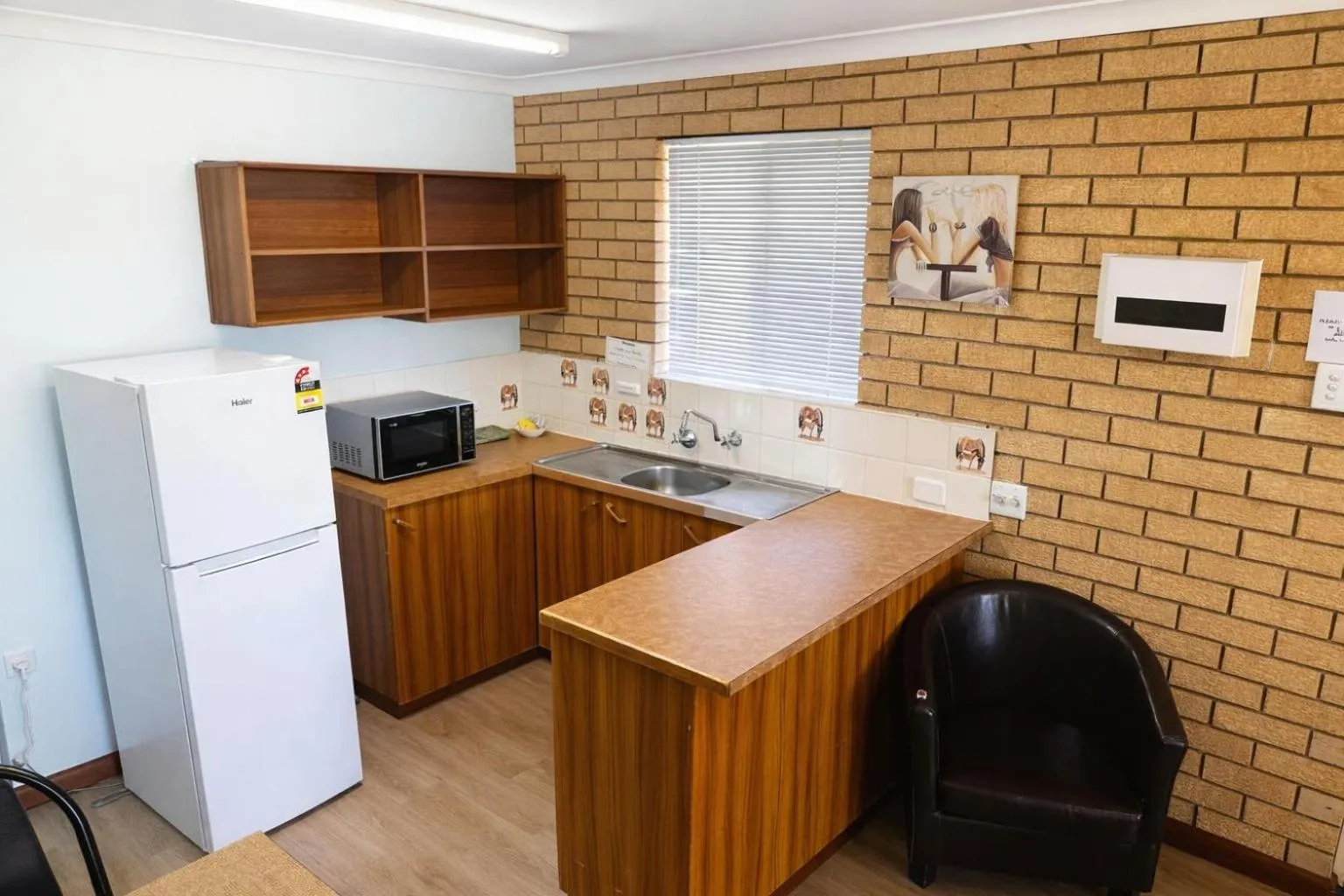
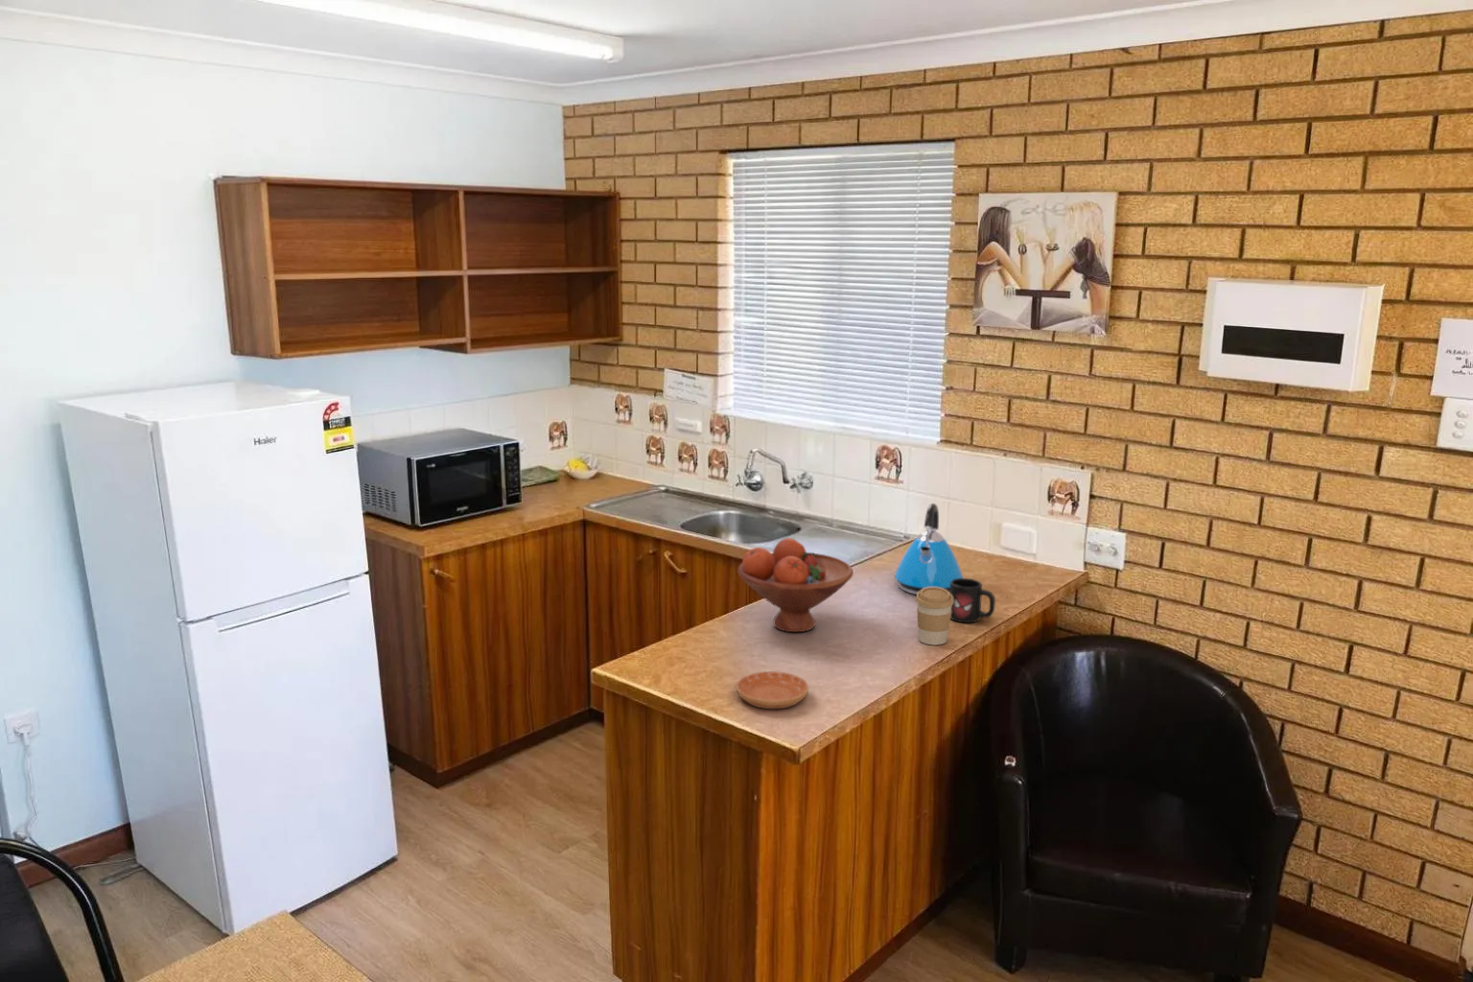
+ coffee cup (933, 615)
+ mug (971, 602)
+ saucer (772, 690)
+ kettle (930, 545)
+ fruit bowl (795, 585)
